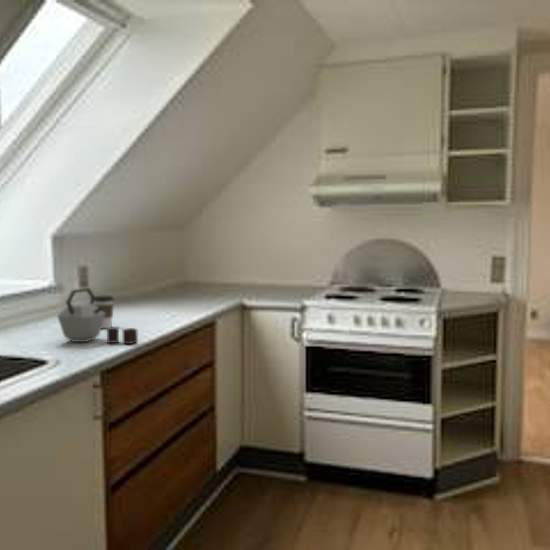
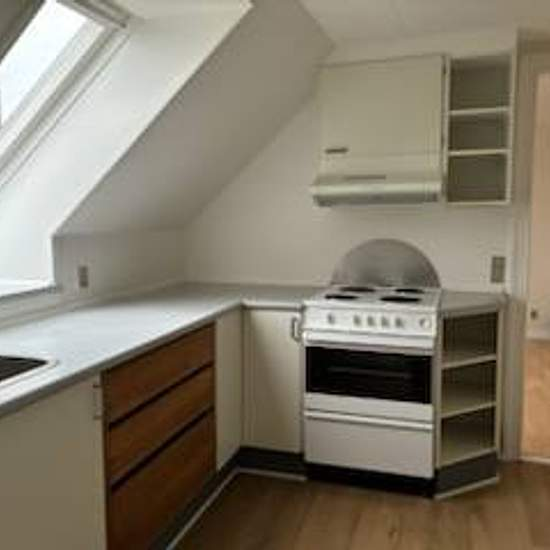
- kettle (100, 315)
- coffee cup (104, 311)
